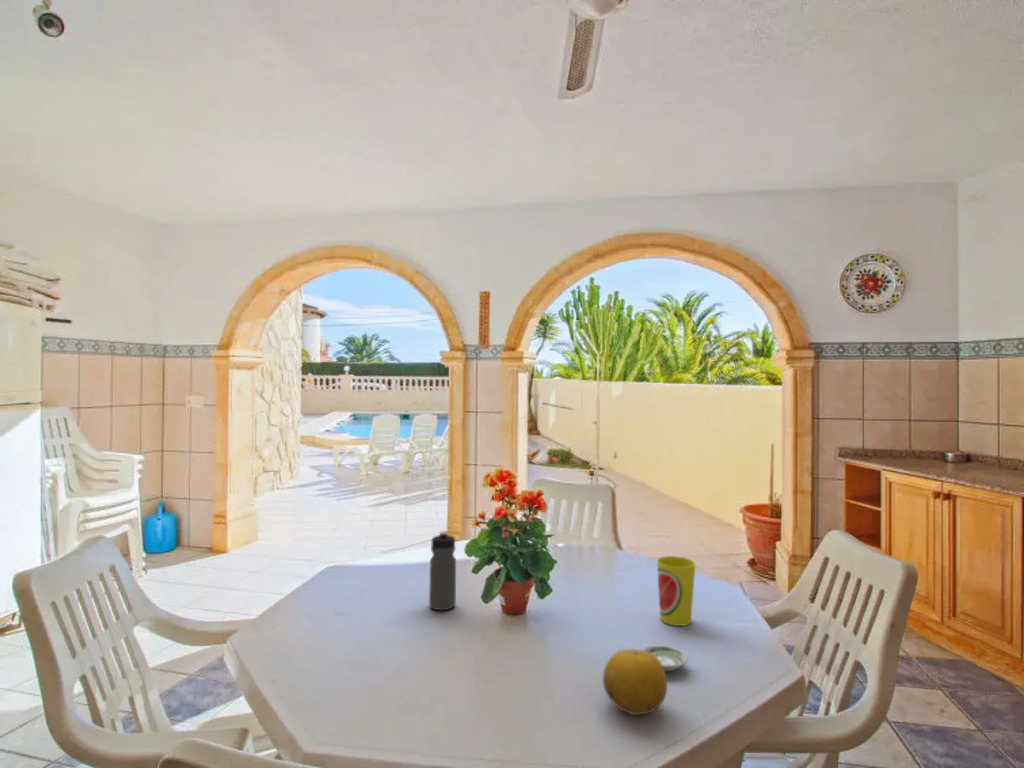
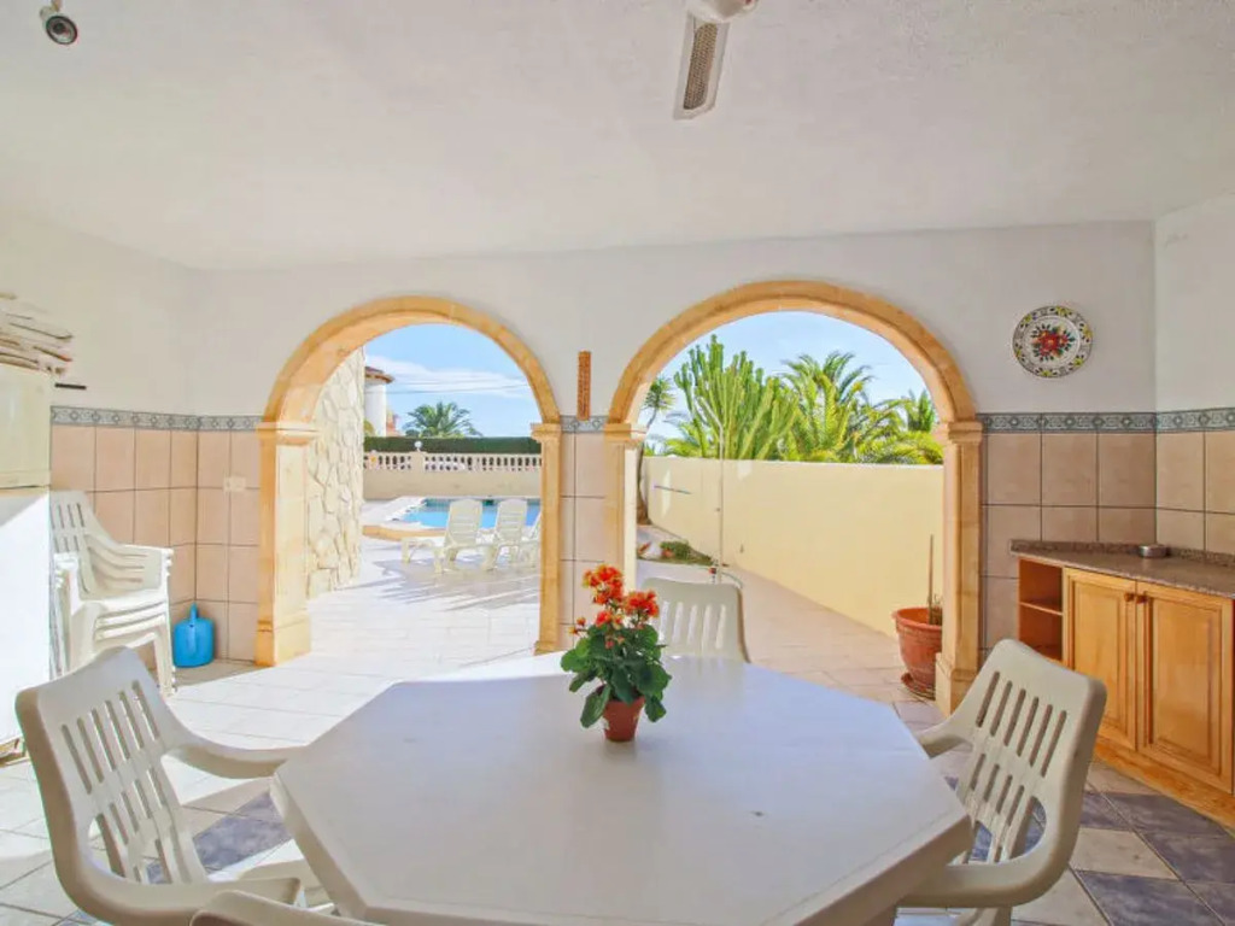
- cup (675, 590)
- water bottle (442, 568)
- saucer (663, 660)
- fruit (634, 680)
